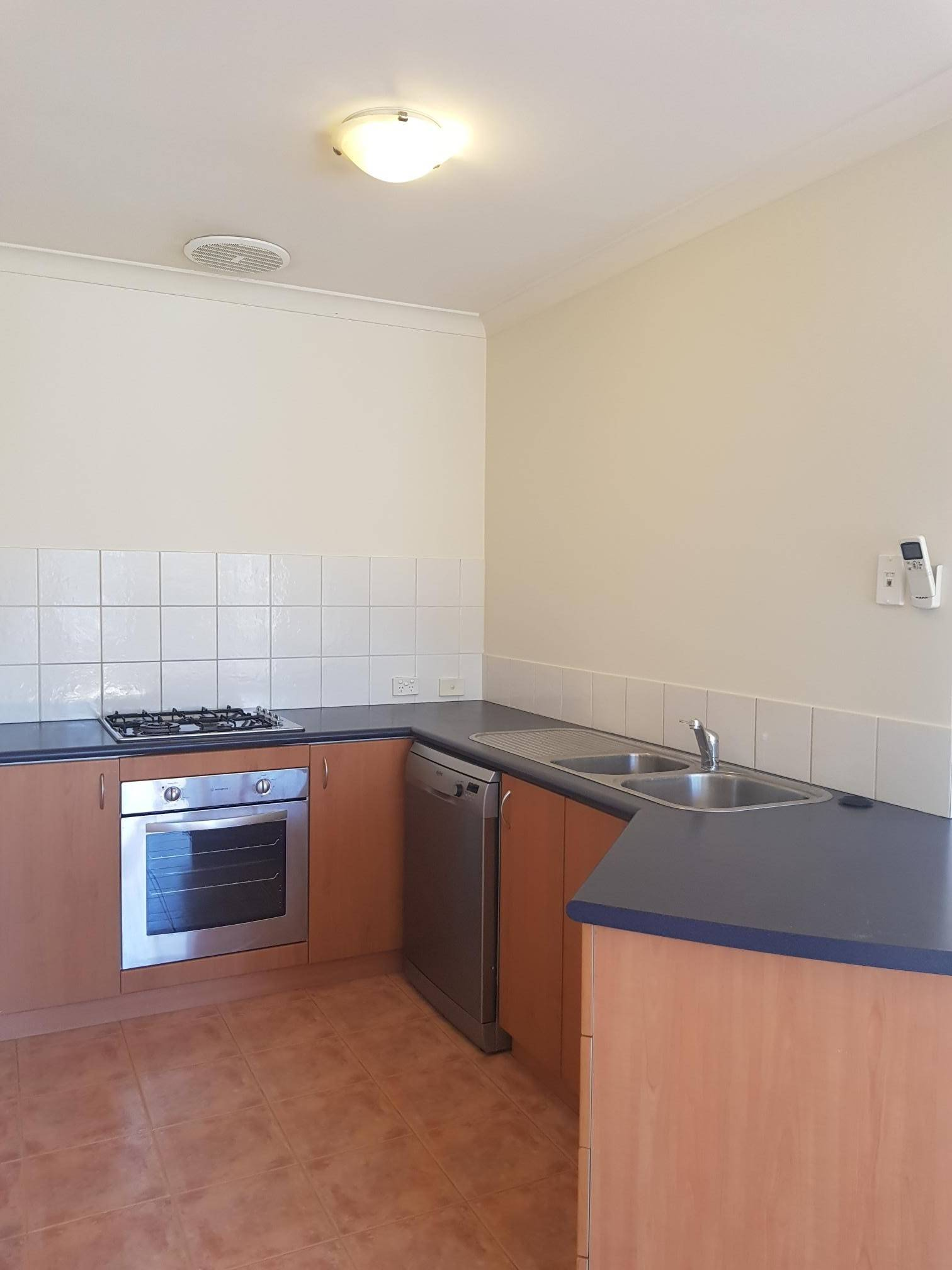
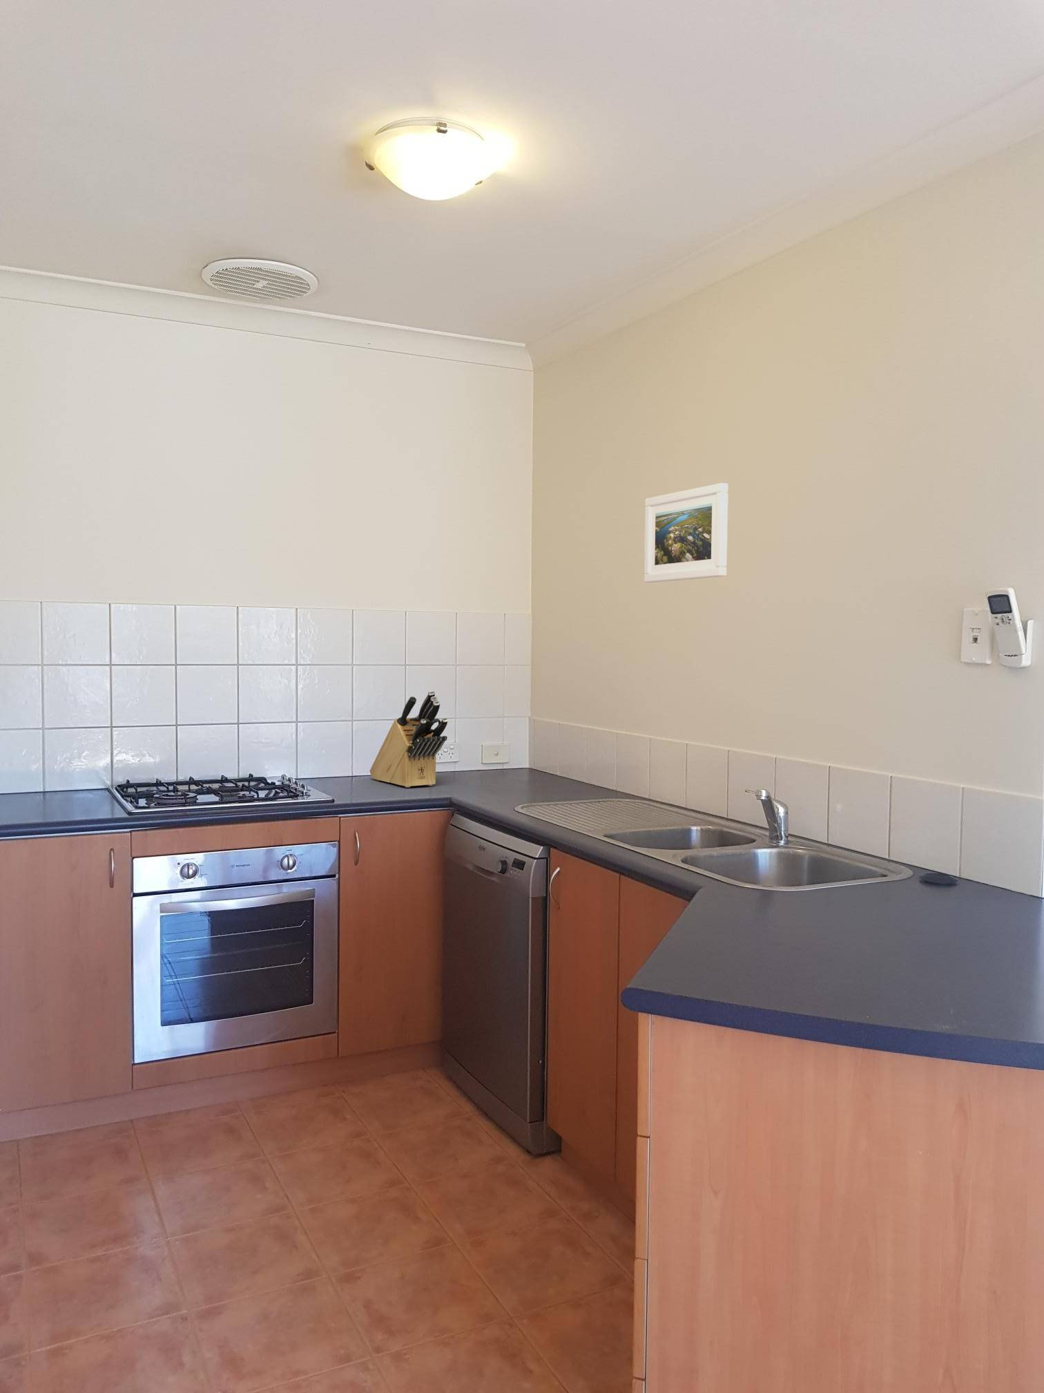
+ knife block (408, 737)
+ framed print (683, 535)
